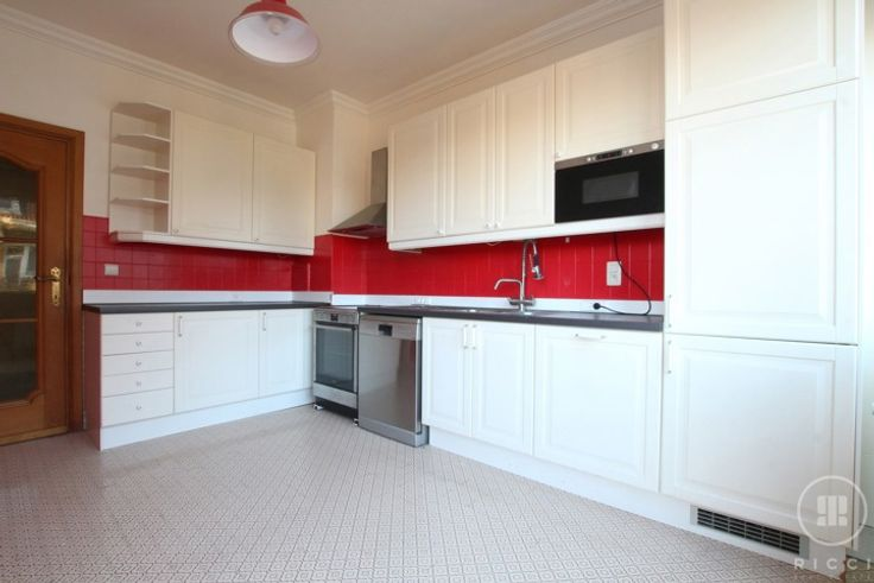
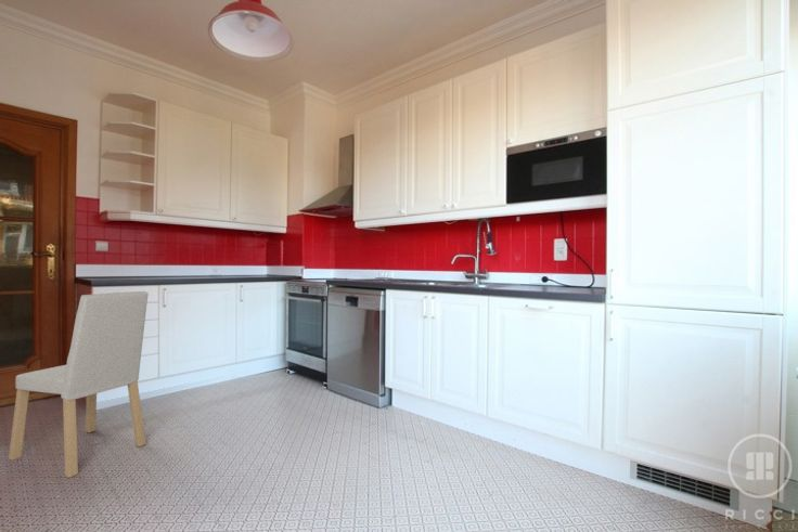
+ dining chair (82, 371)
